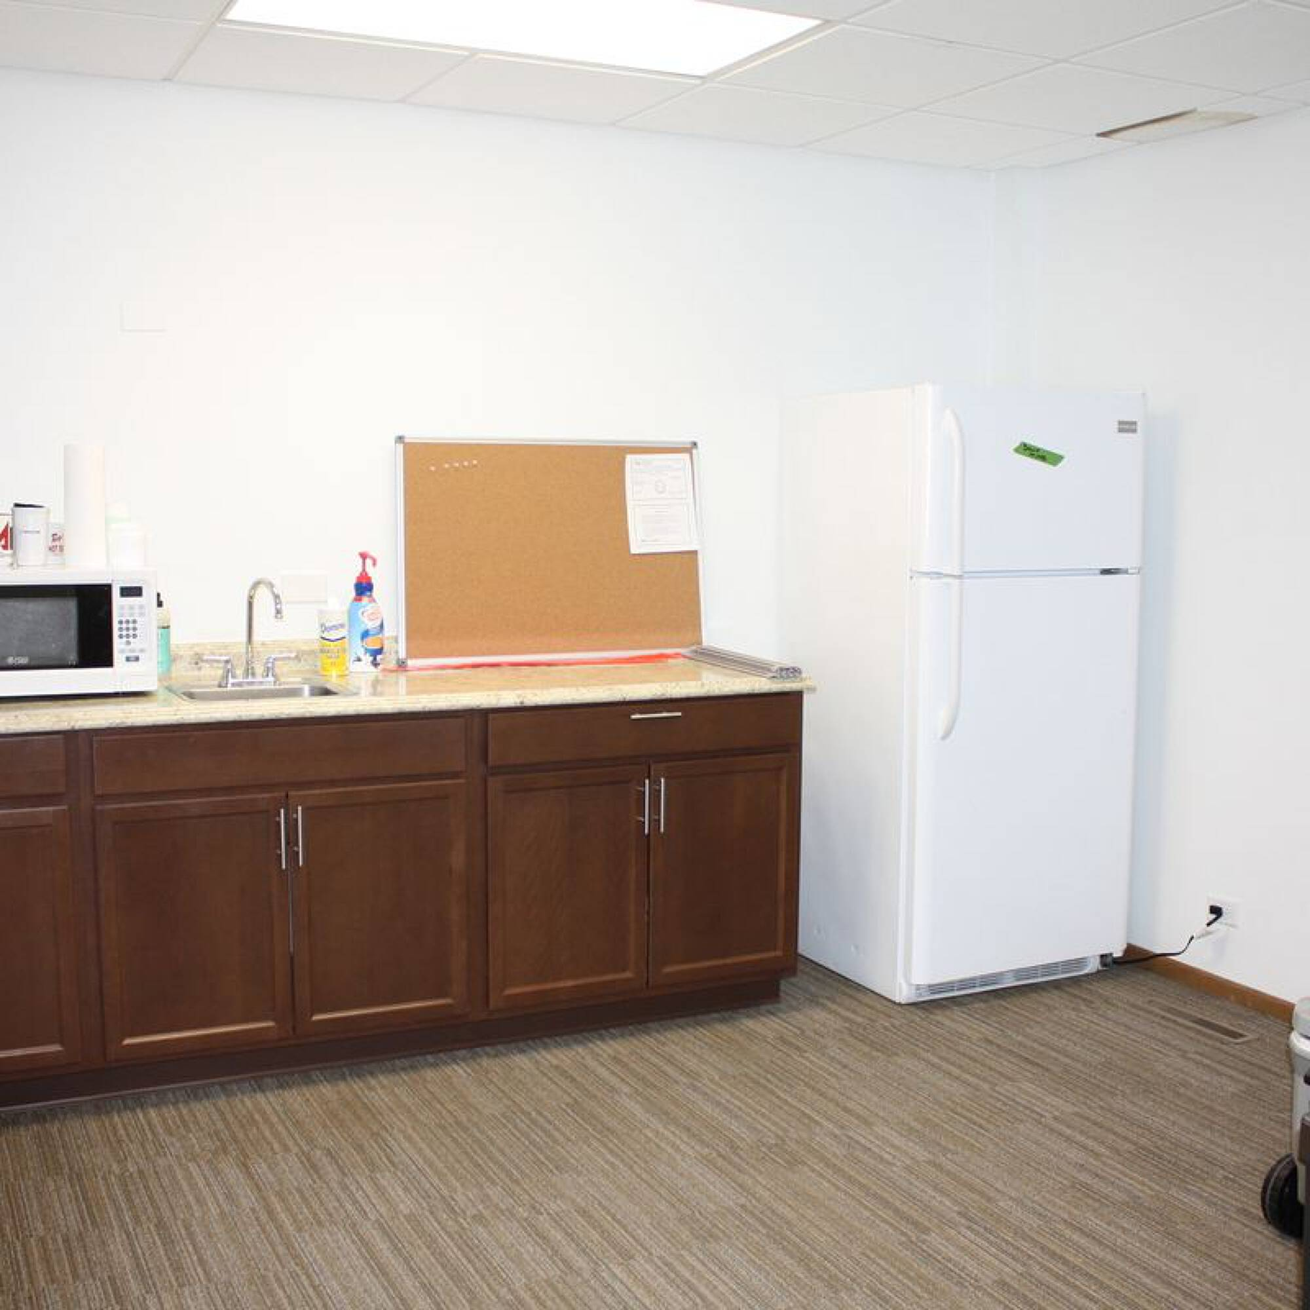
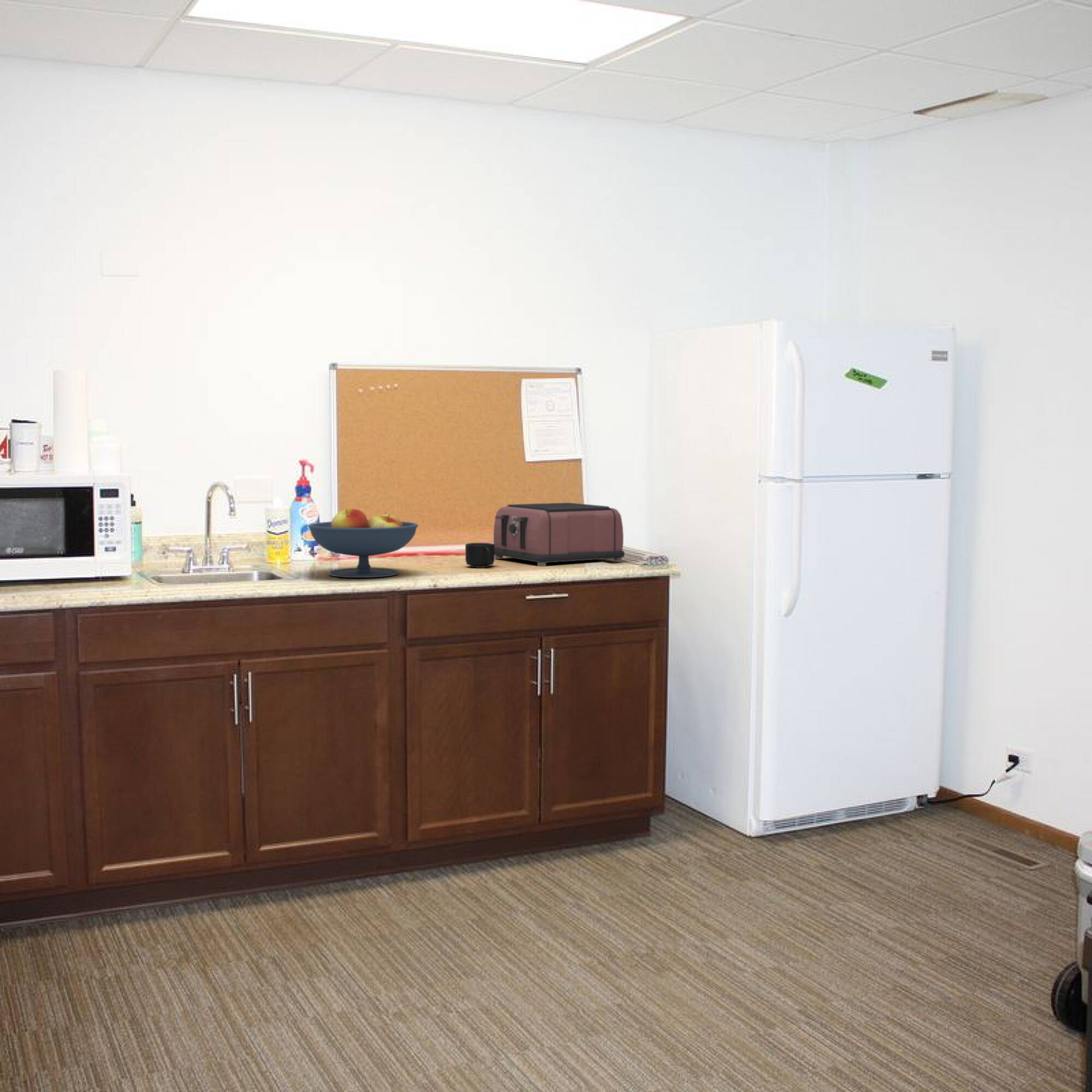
+ mug (482, 555)
+ toaster (553, 533)
+ fruit bowl (363, 540)
